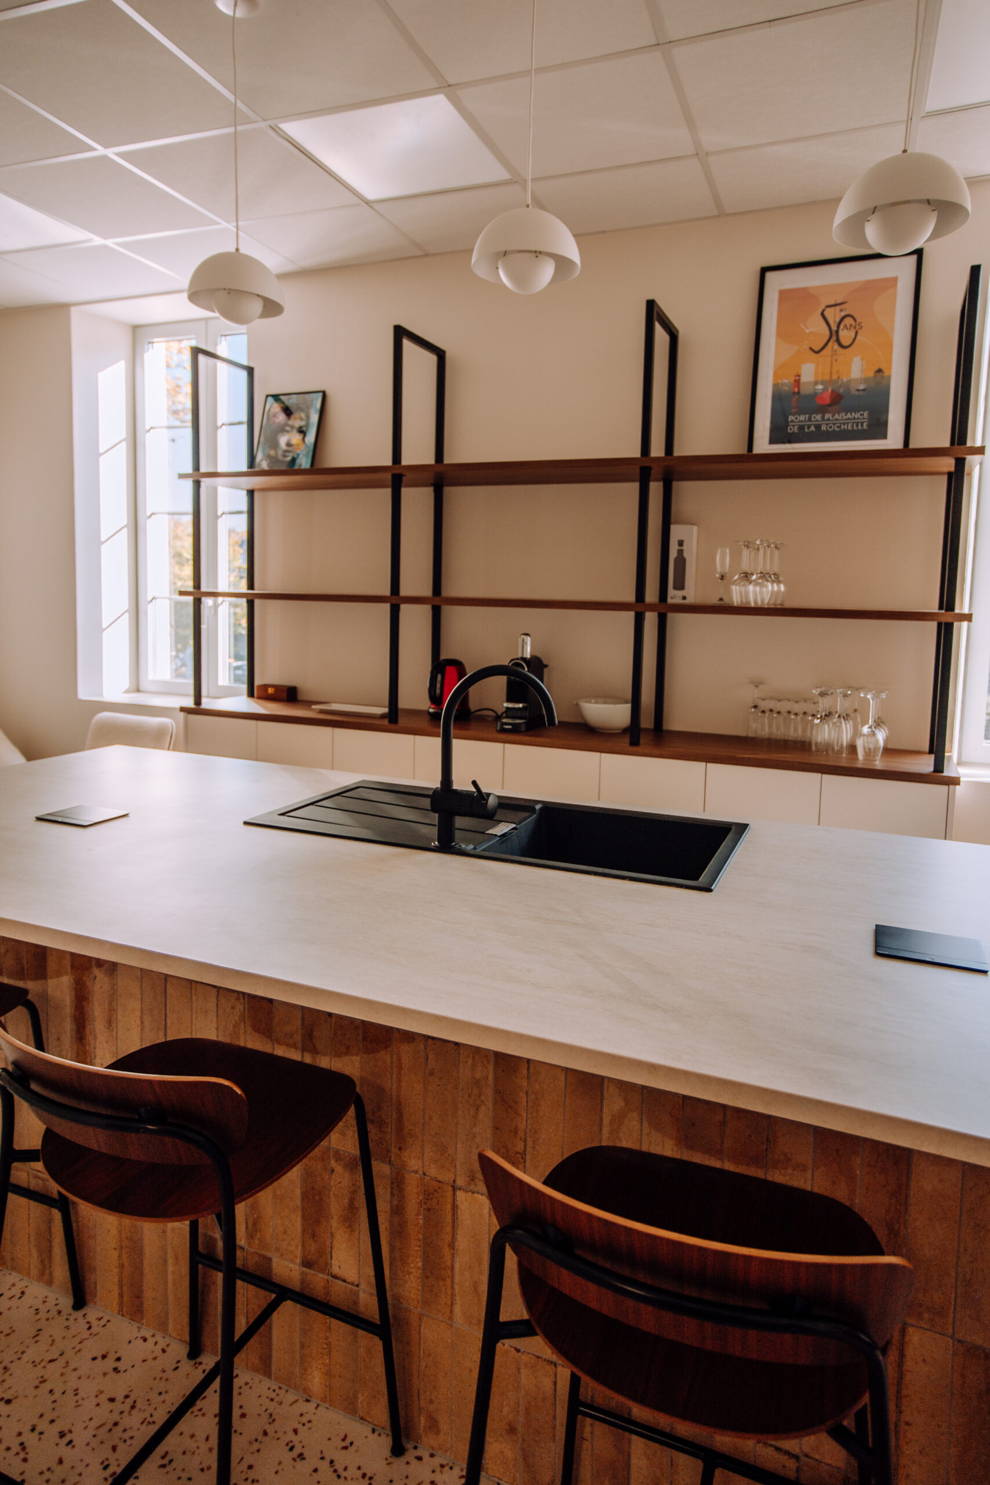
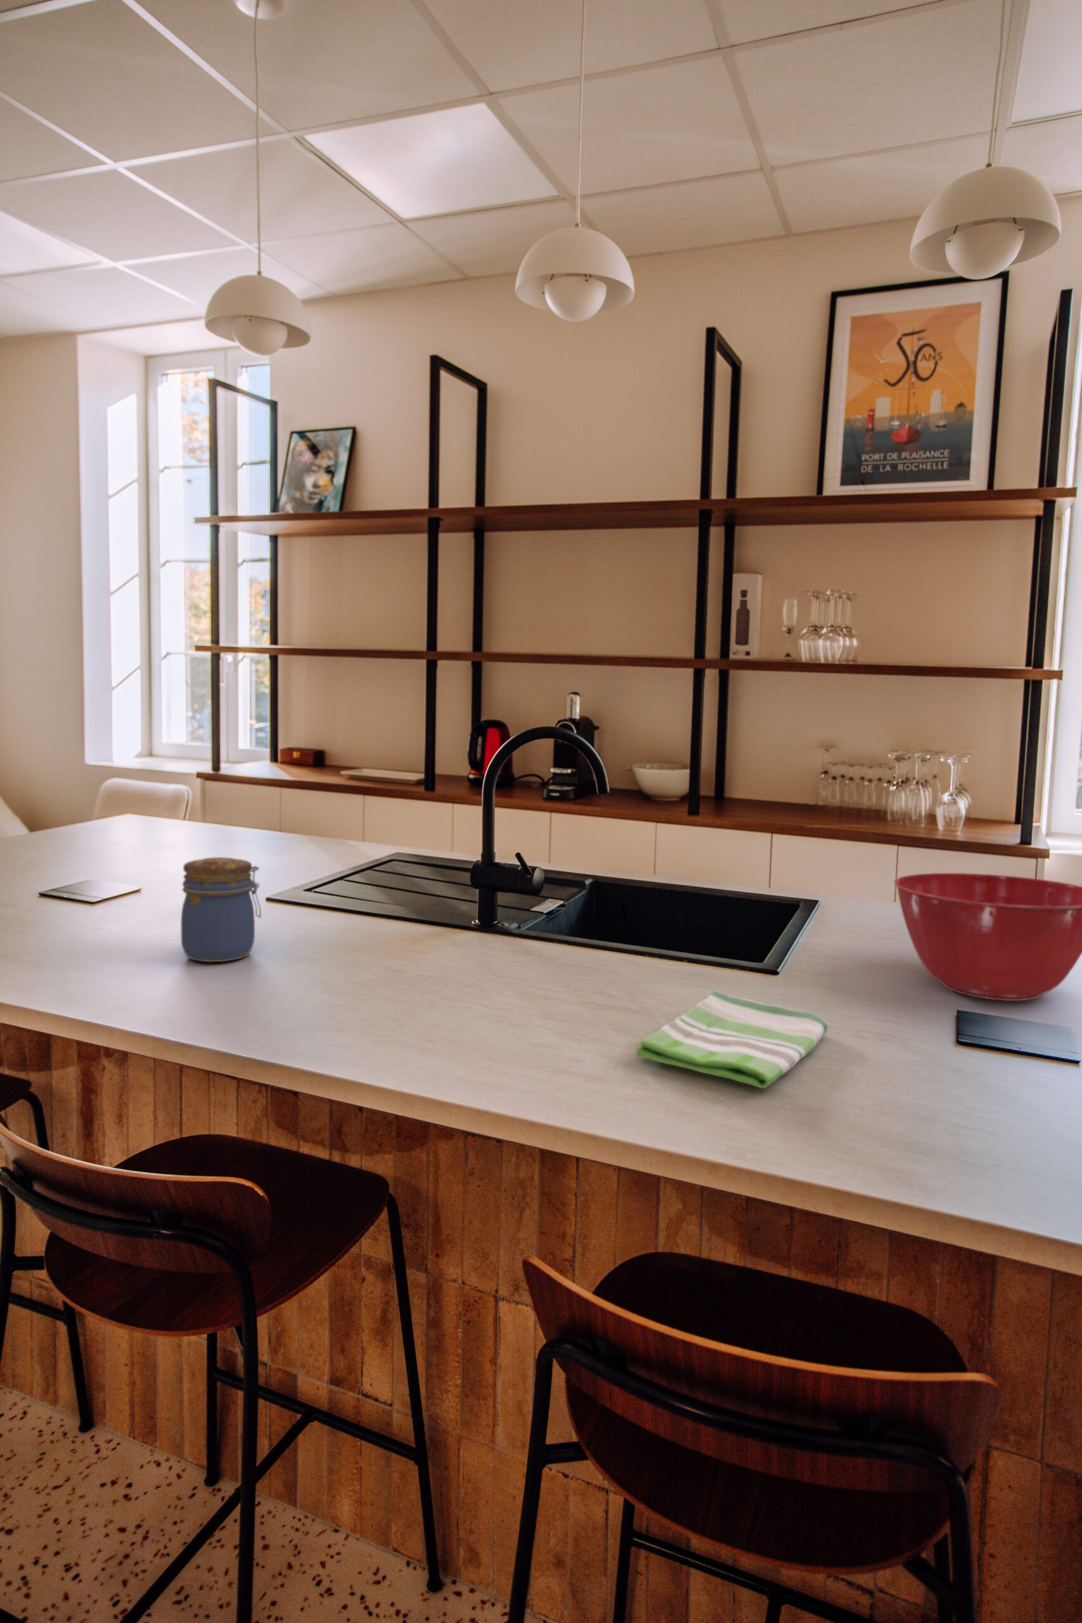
+ mixing bowl (991, 937)
+ jar (222, 907)
+ dish towel (735, 1034)
